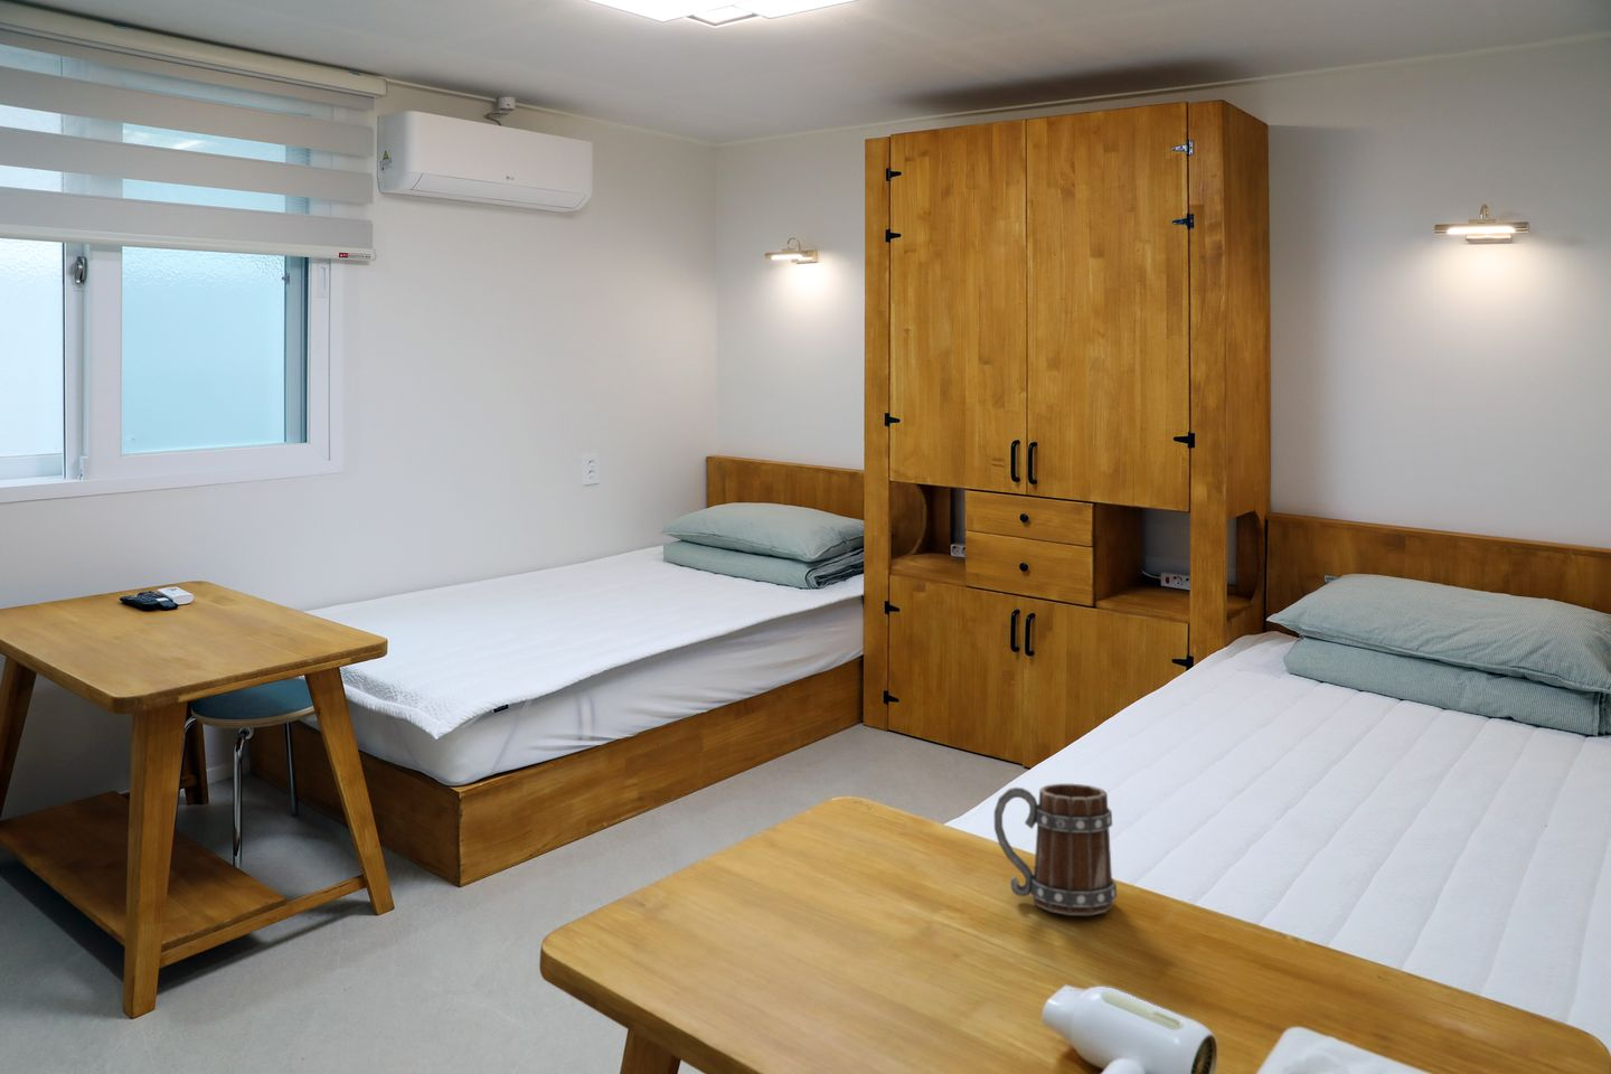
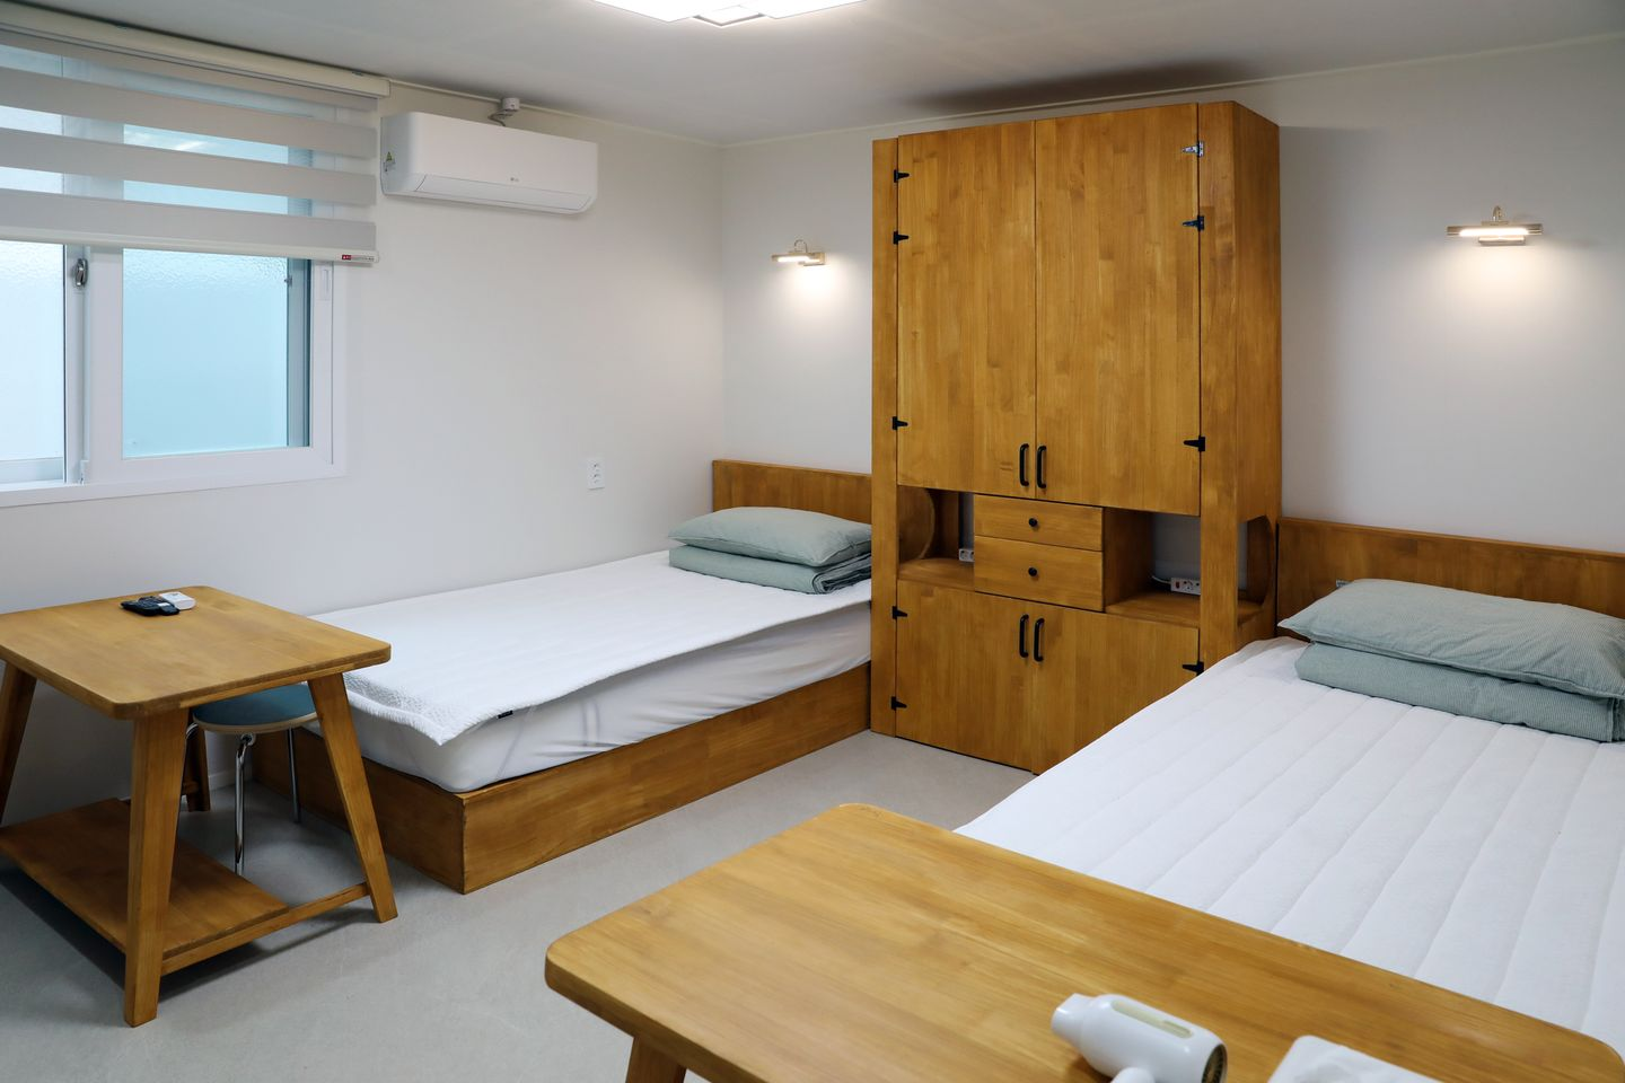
- mug (1054, 846)
